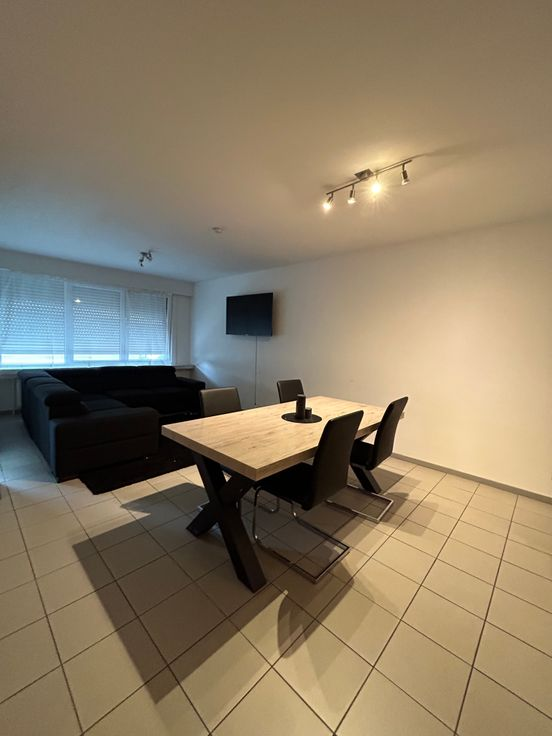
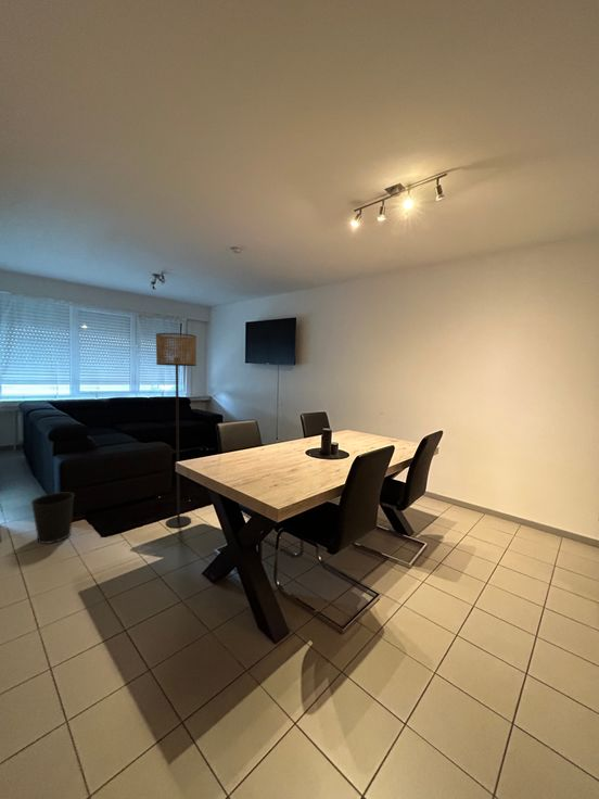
+ floor lamp (177, 430)
+ wastebasket (53, 517)
